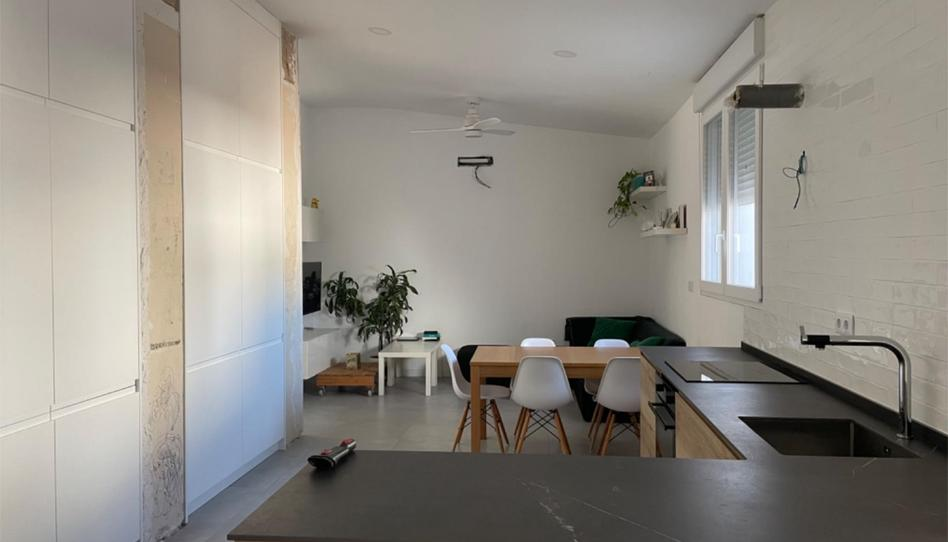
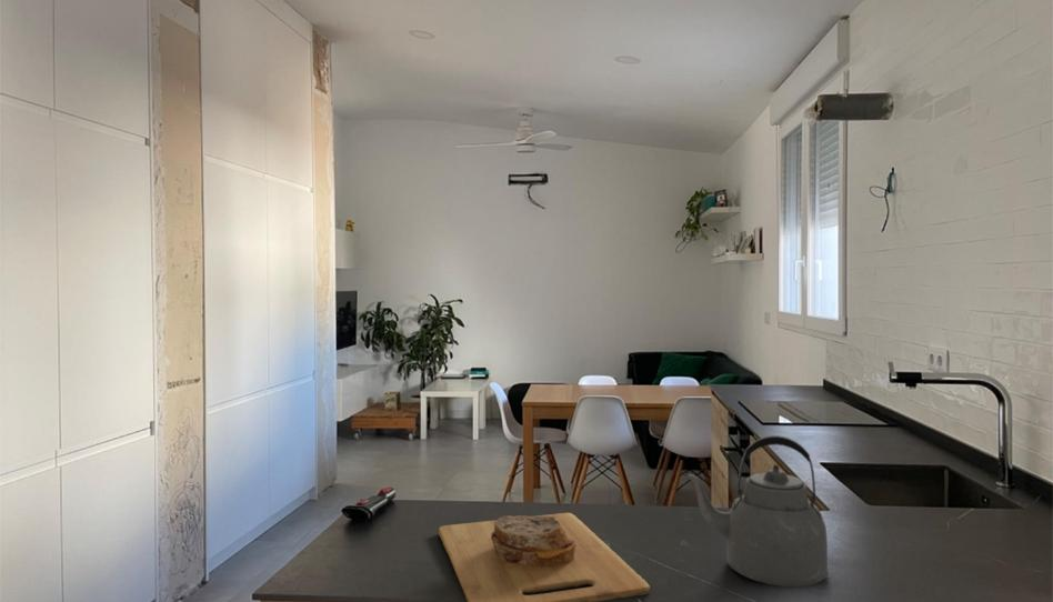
+ kettle (752, 500)
+ cutting board (532, 538)
